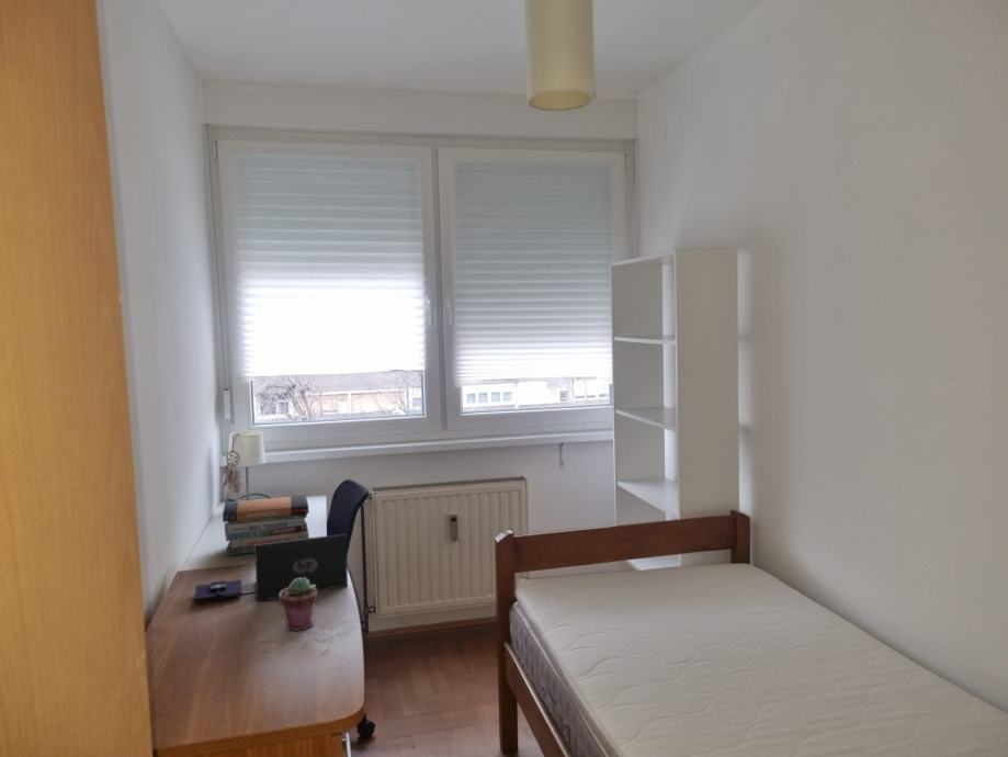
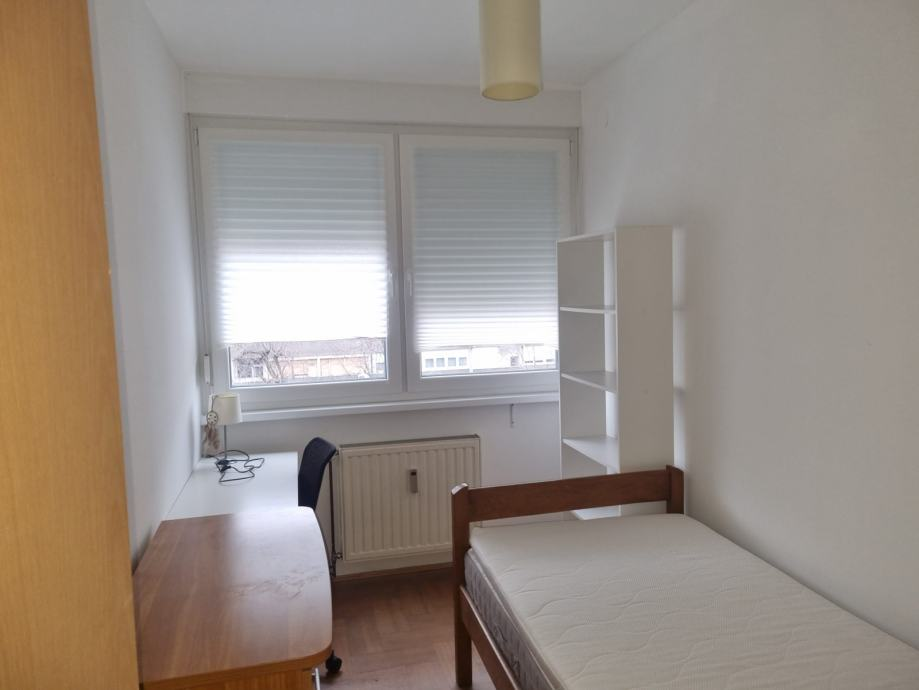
- book stack (267, 524)
- potted succulent (298, 601)
- laptop computer (270, 561)
